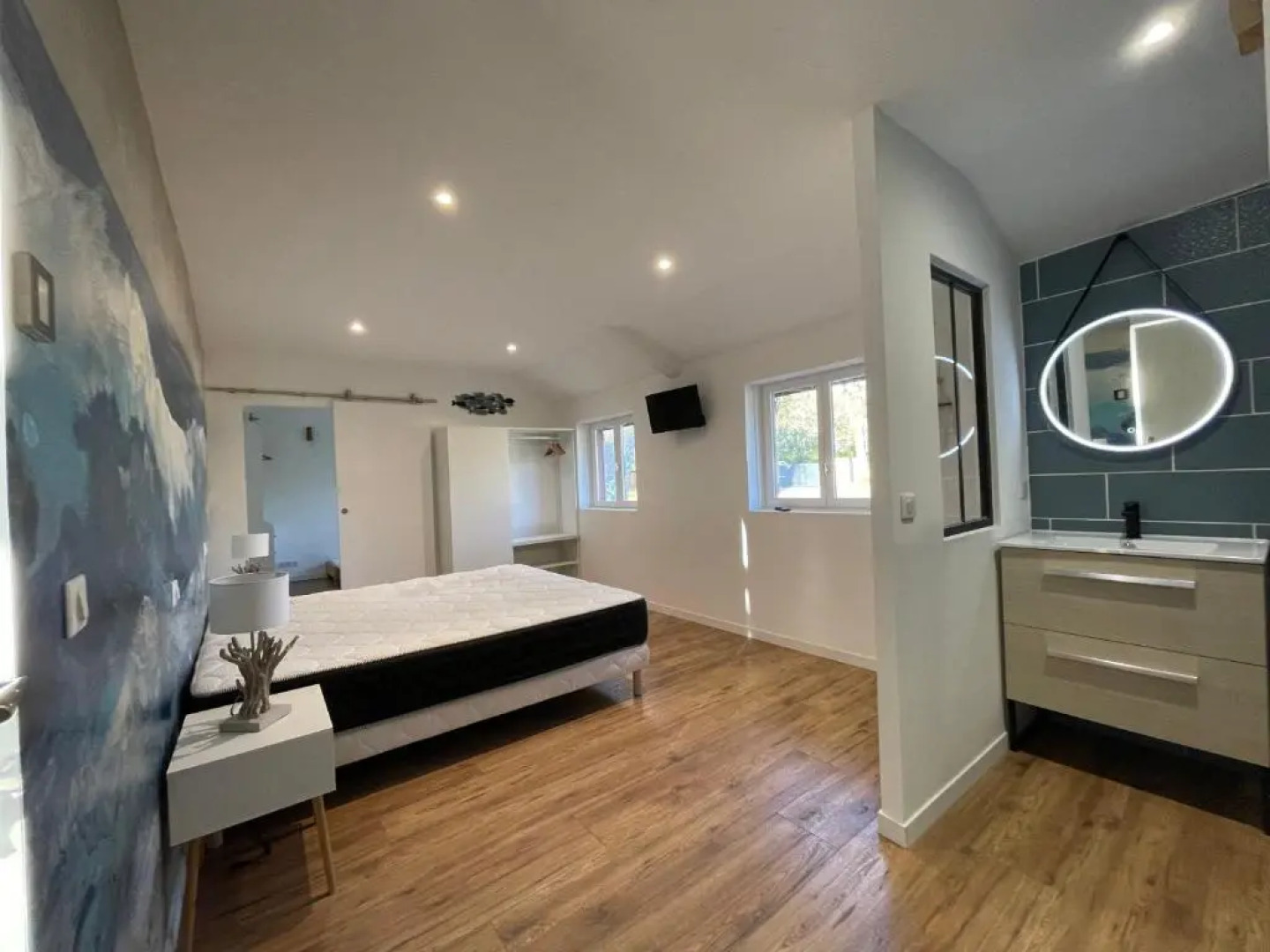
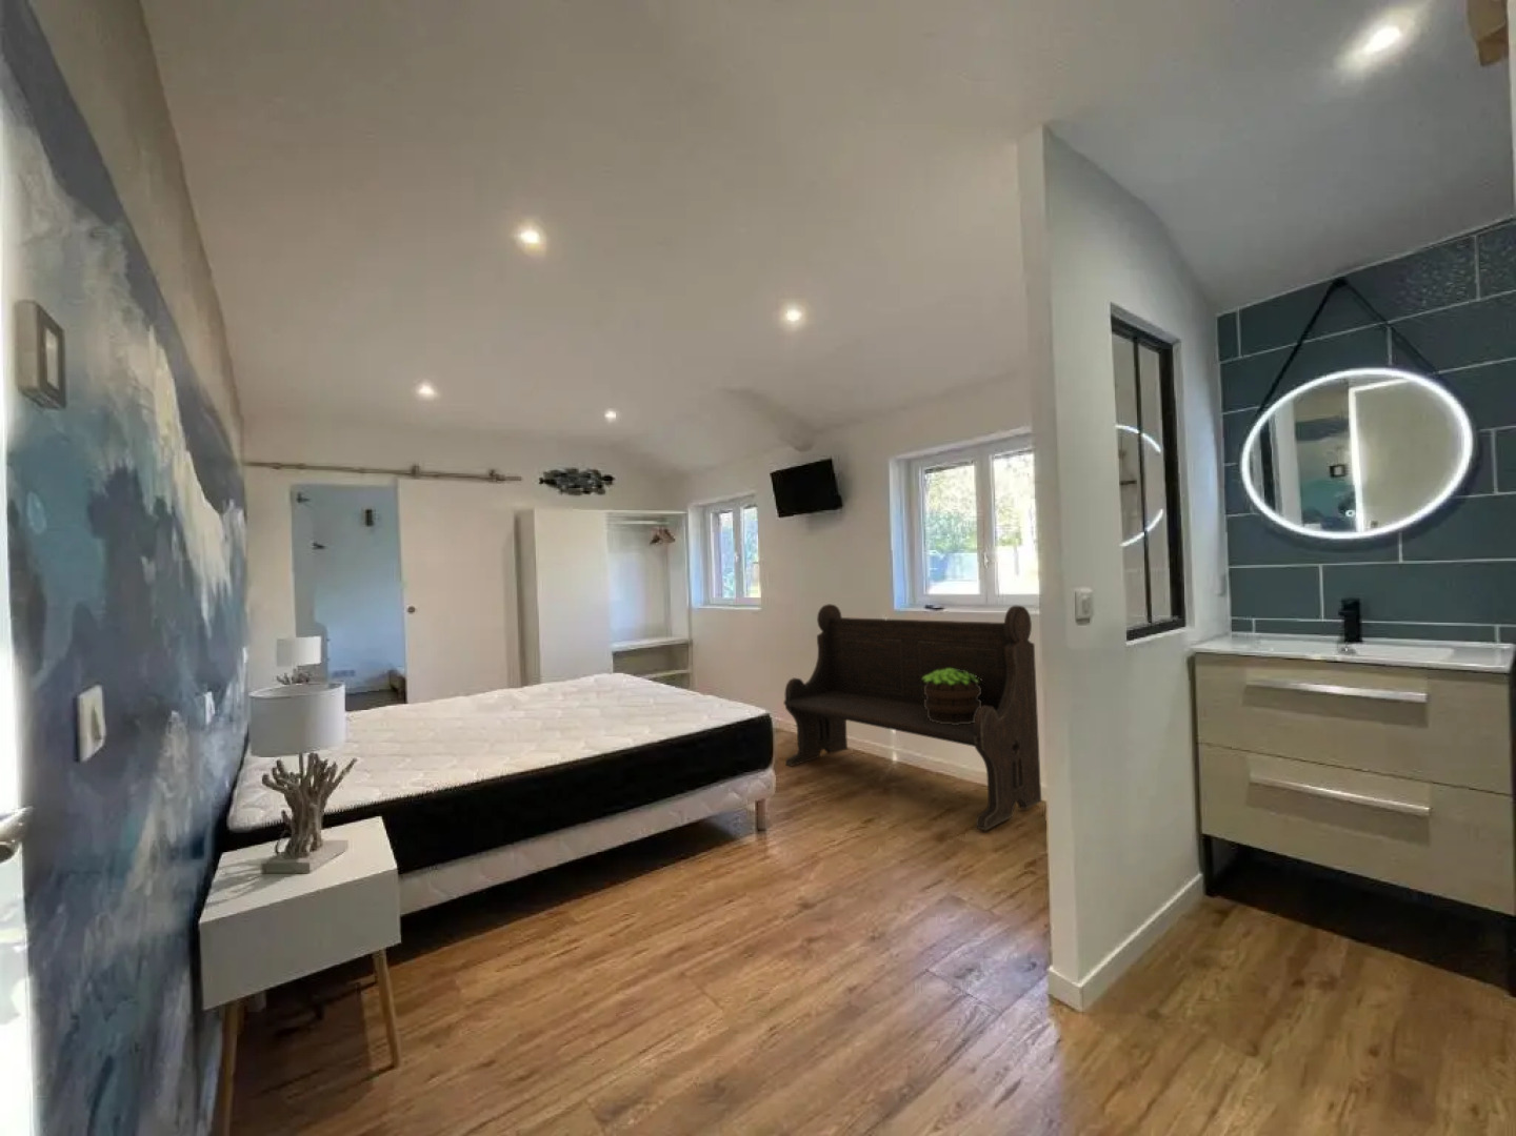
+ bench (895, 693)
+ potted plant (951, 693)
